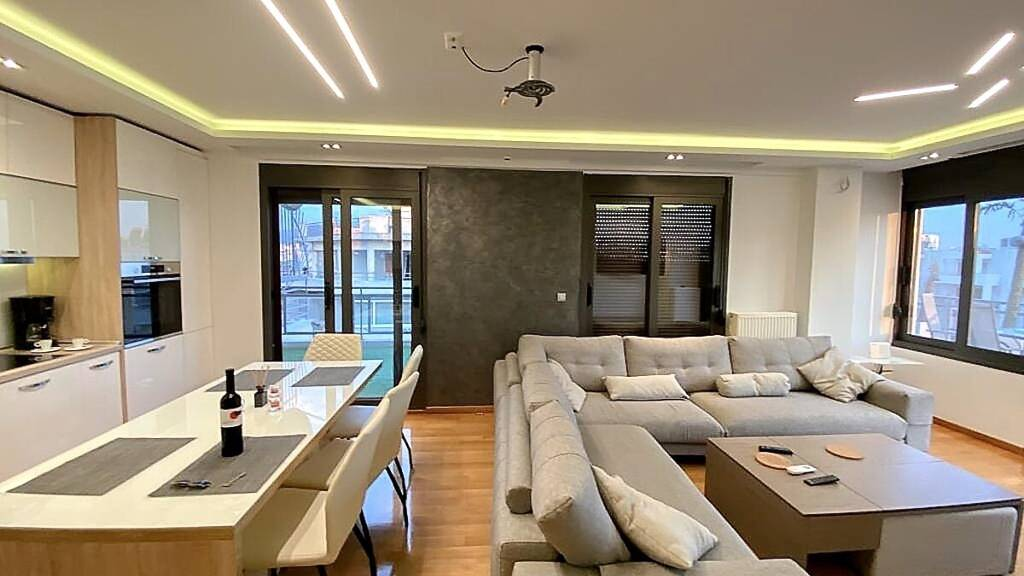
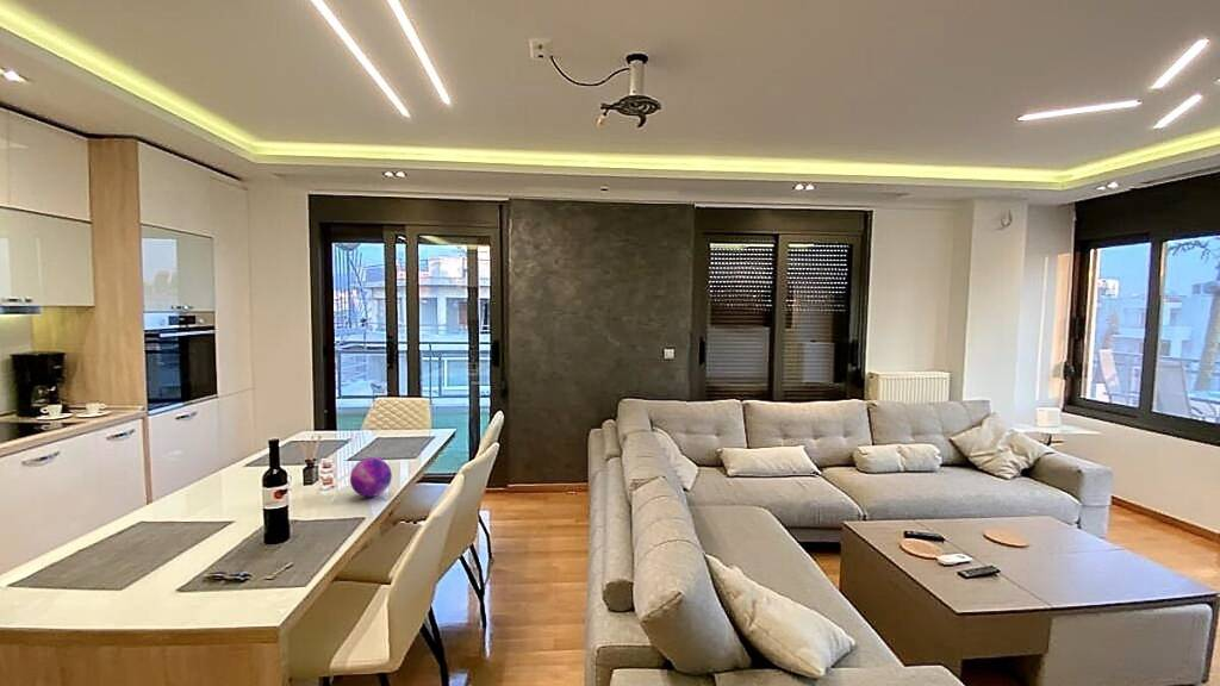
+ decorative orb (371, 476)
